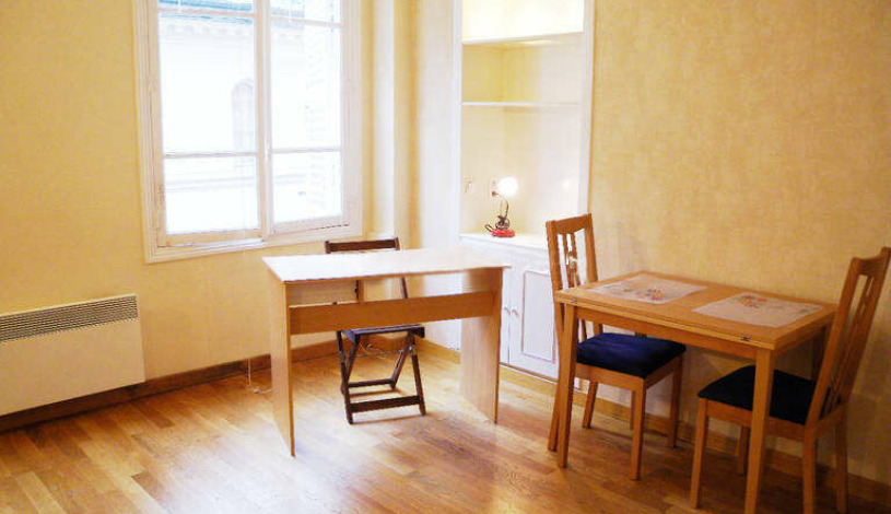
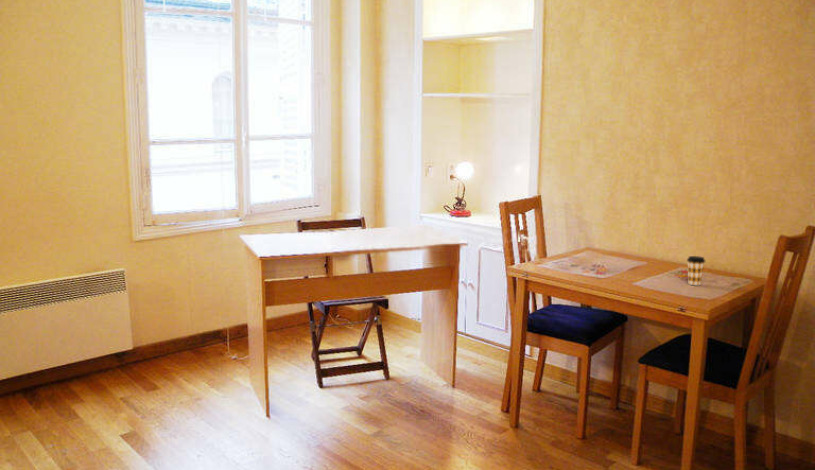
+ coffee cup (695, 270)
